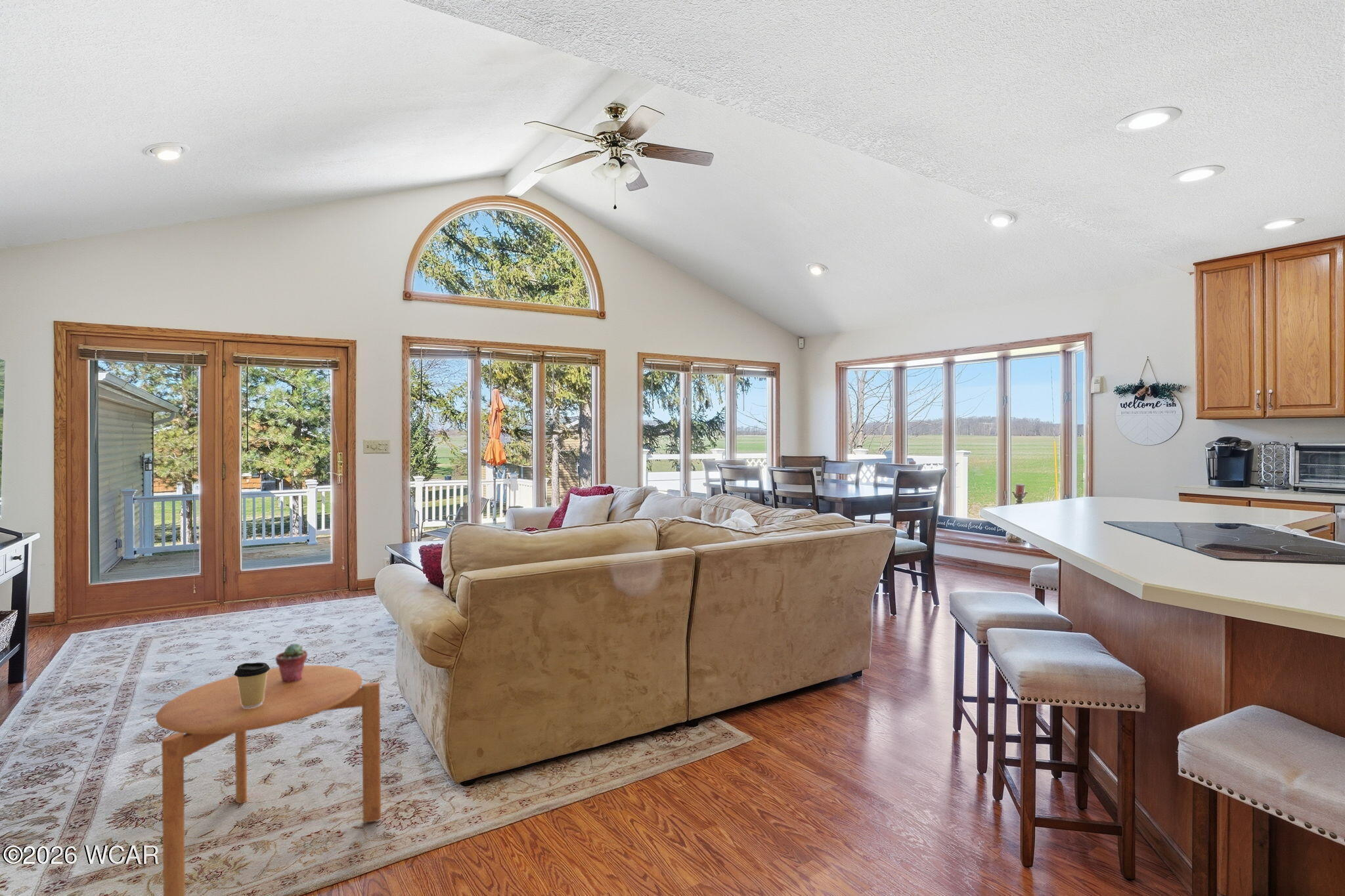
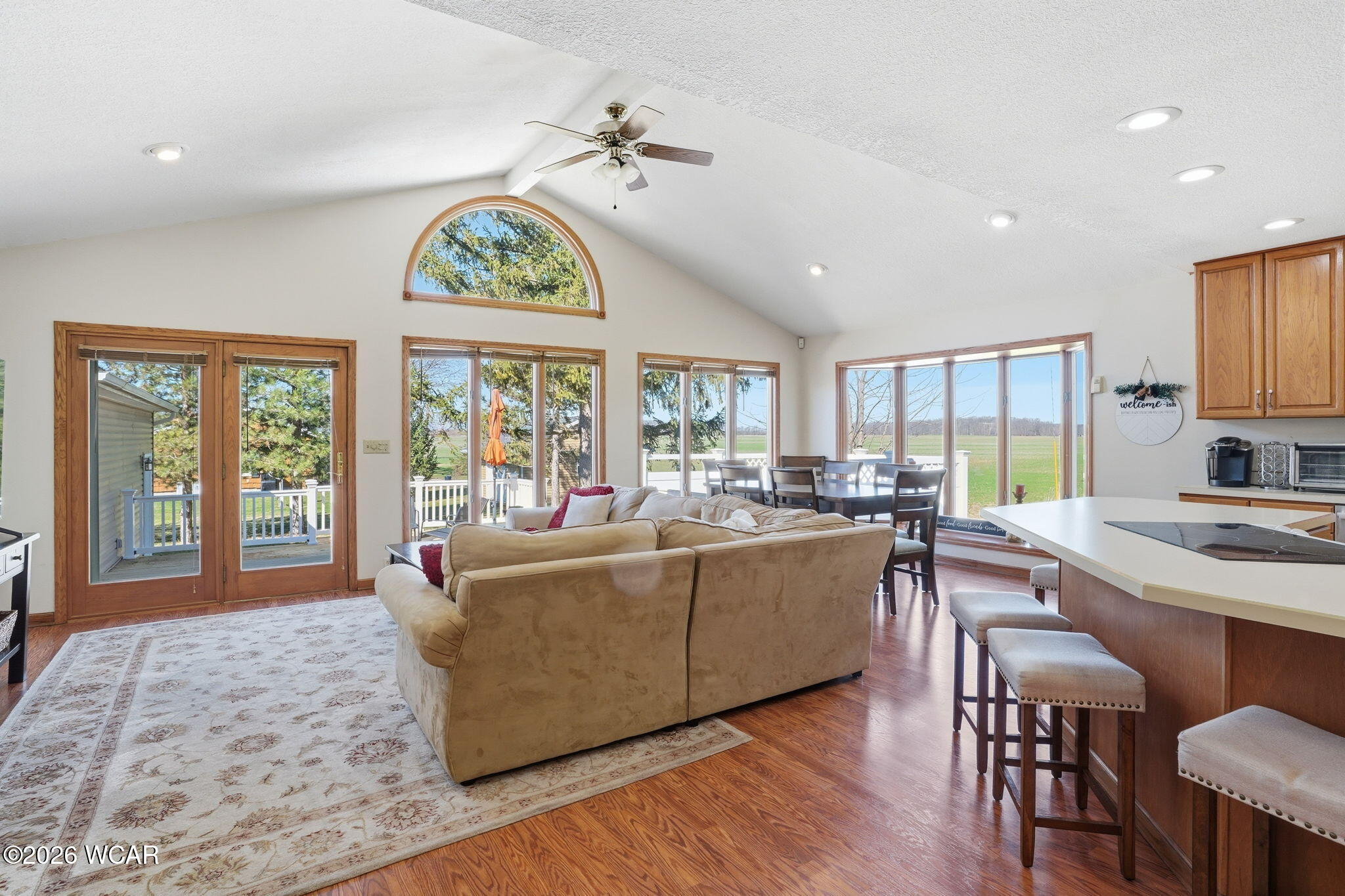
- potted succulent (292, 661)
- side table (246, 761)
- coffee cup (252, 684)
